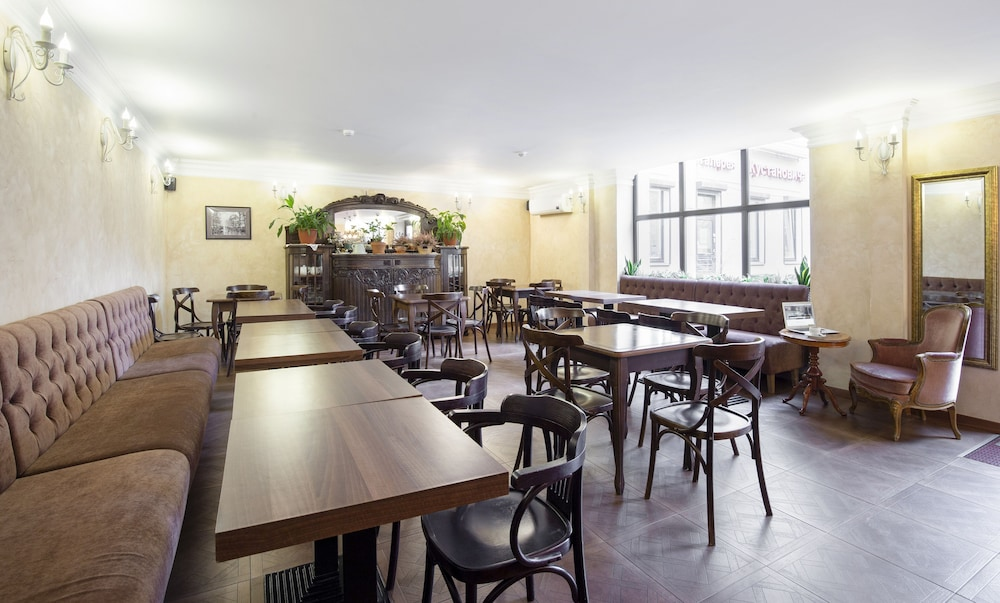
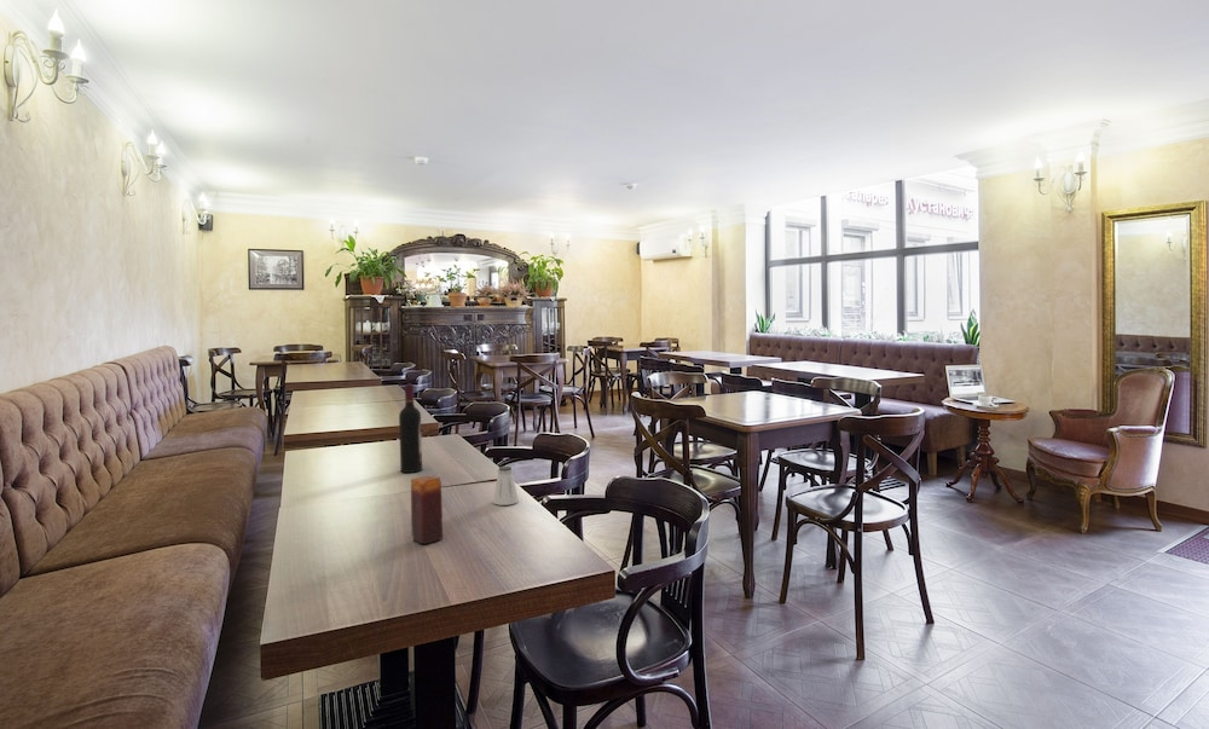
+ saltshaker (505, 484)
+ wine bottle (410, 427)
+ candle (426, 508)
